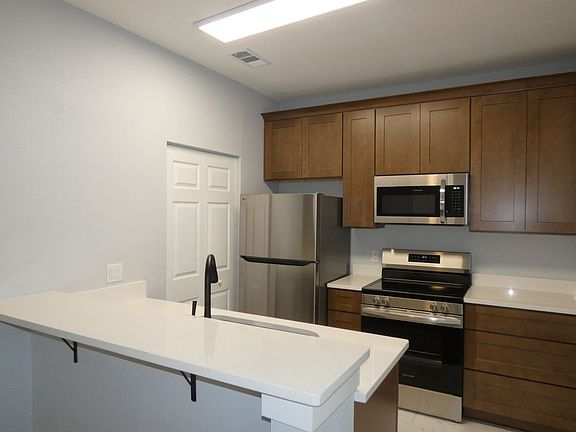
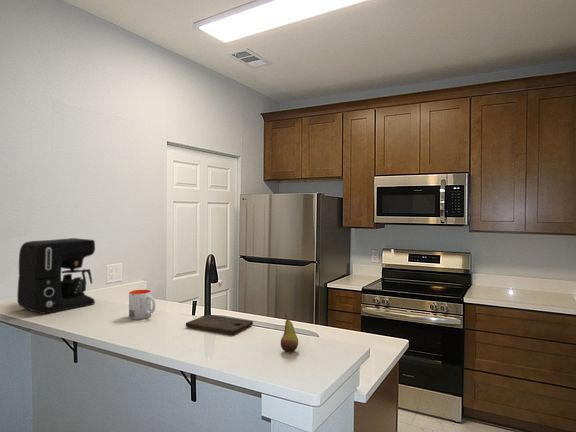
+ cutting board (219, 323)
+ coffee maker (60, 273)
+ mug (143, 304)
+ fruit (289, 331)
